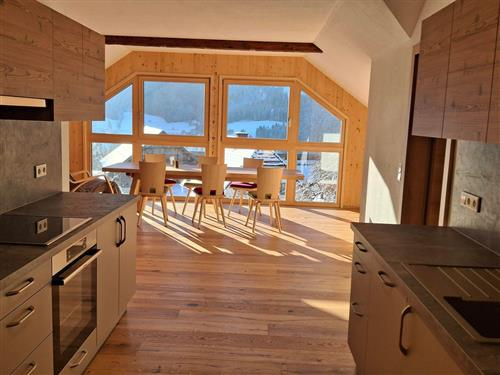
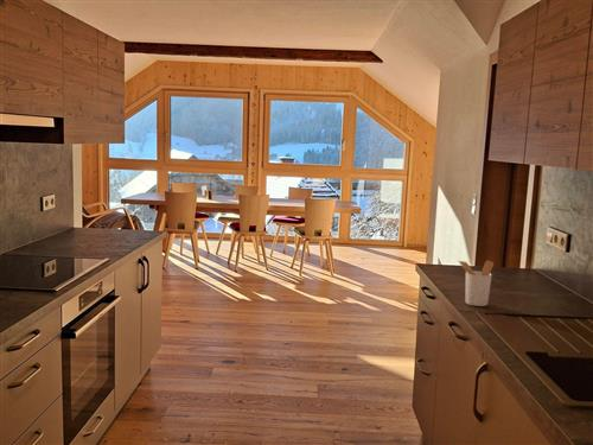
+ utensil holder (472, 281)
